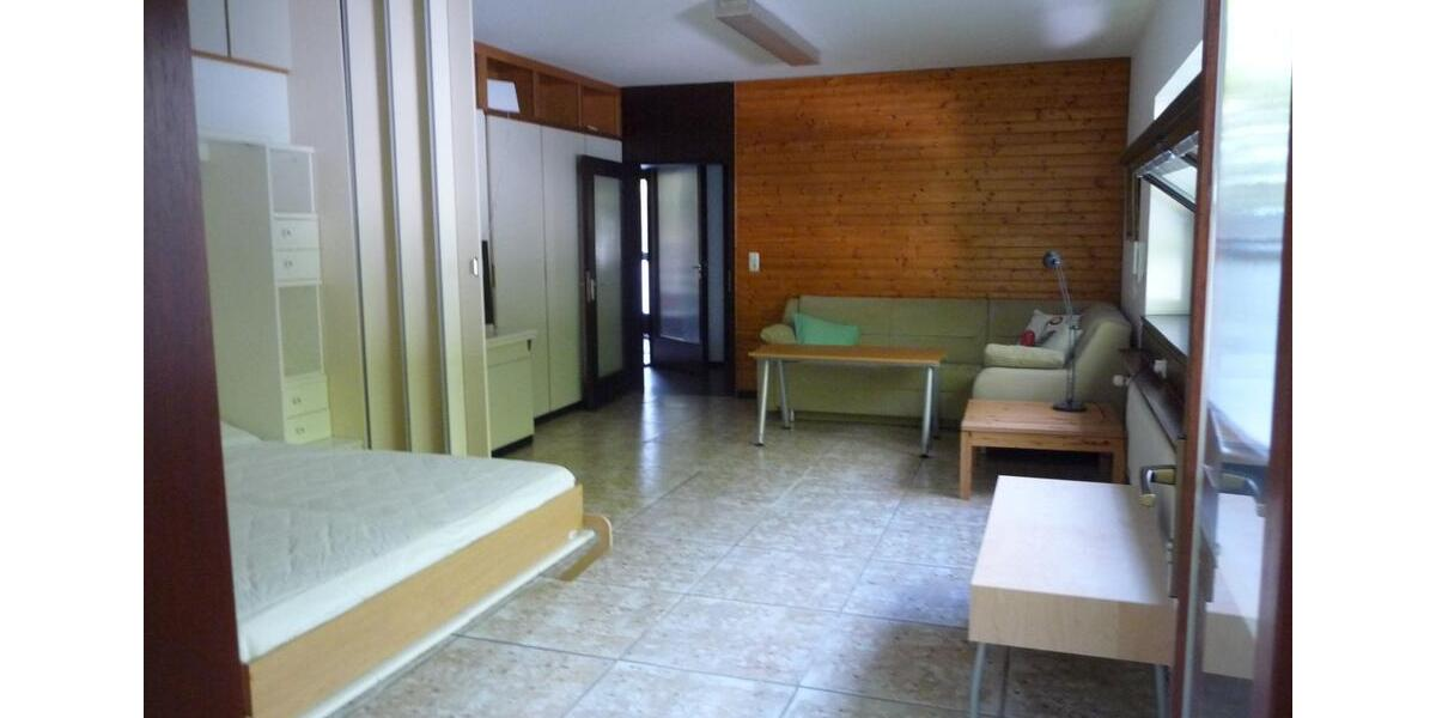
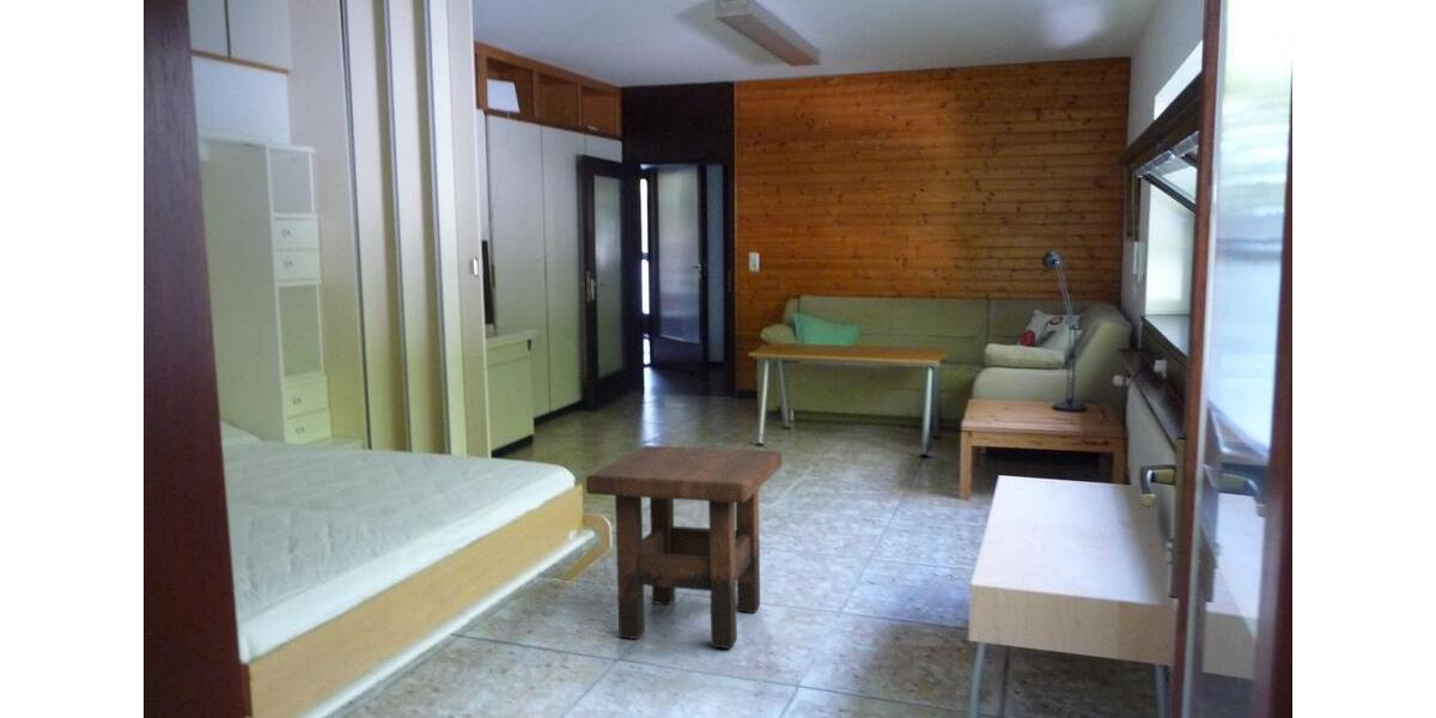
+ side table (690, 542)
